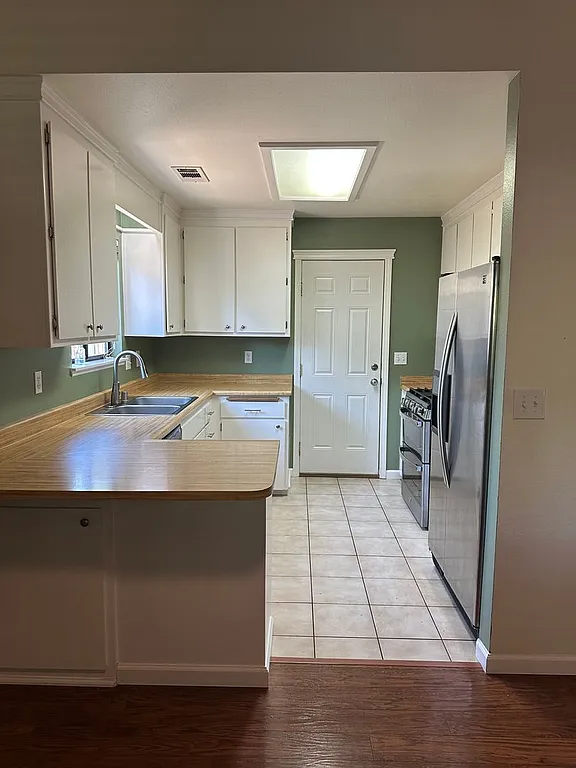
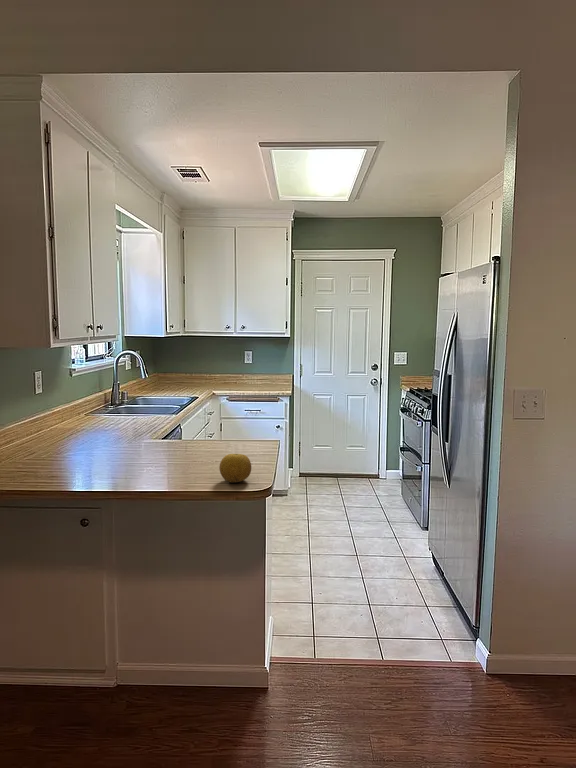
+ fruit (235, 467)
